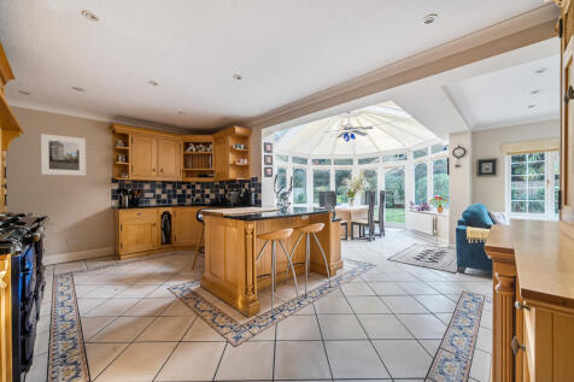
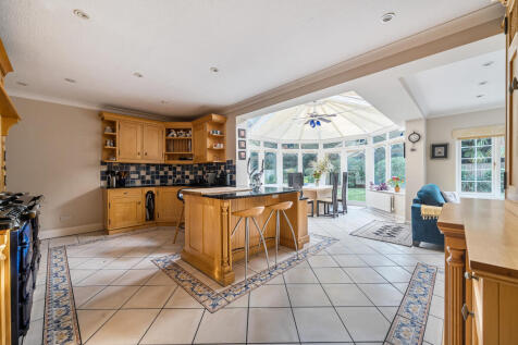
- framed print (64, 155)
